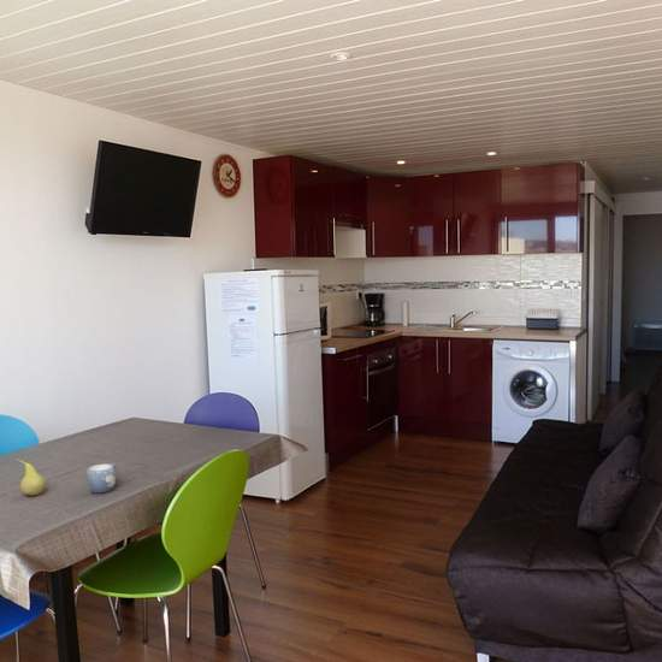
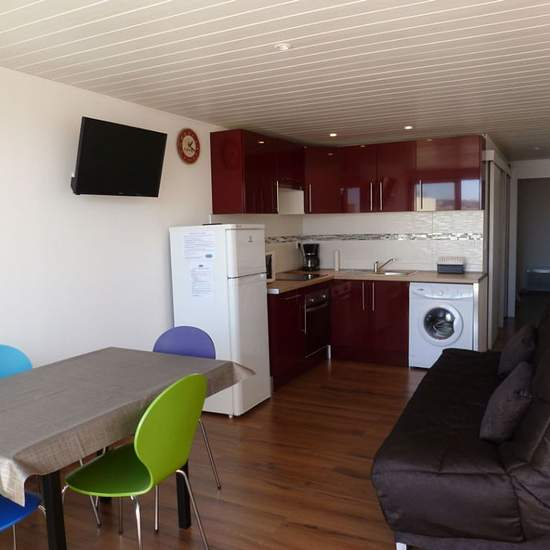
- fruit (30, 475)
- mug (104, 477)
